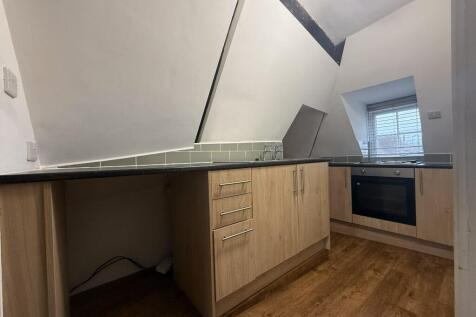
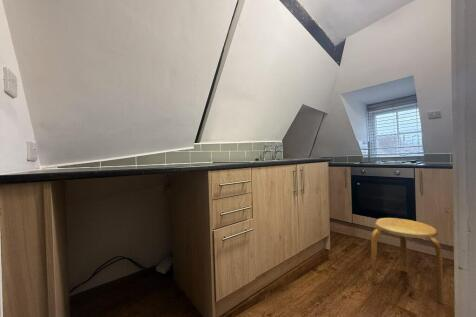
+ stool (400, 253)
